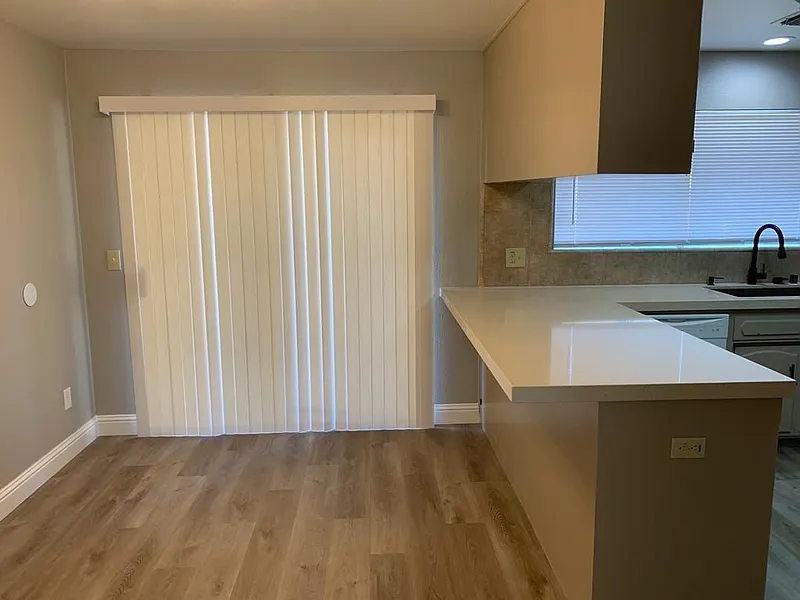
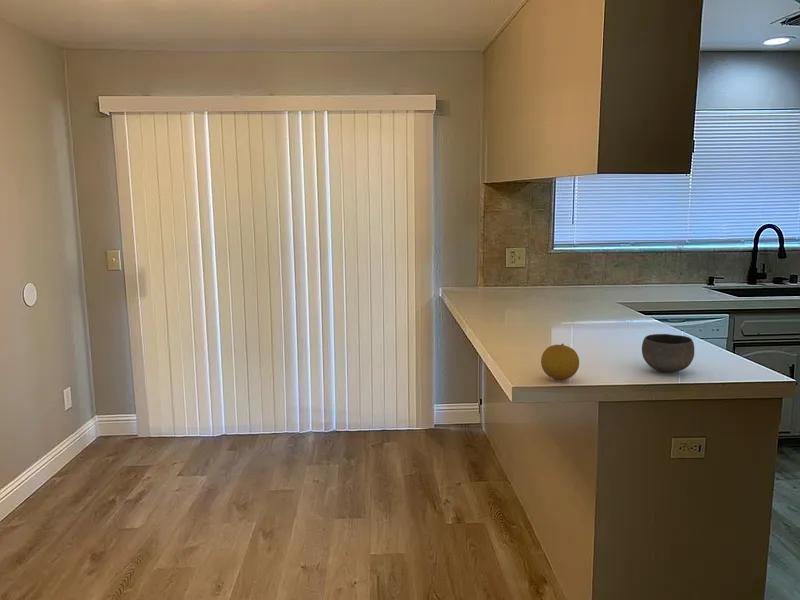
+ fruit (559, 361)
+ bowl (667, 354)
